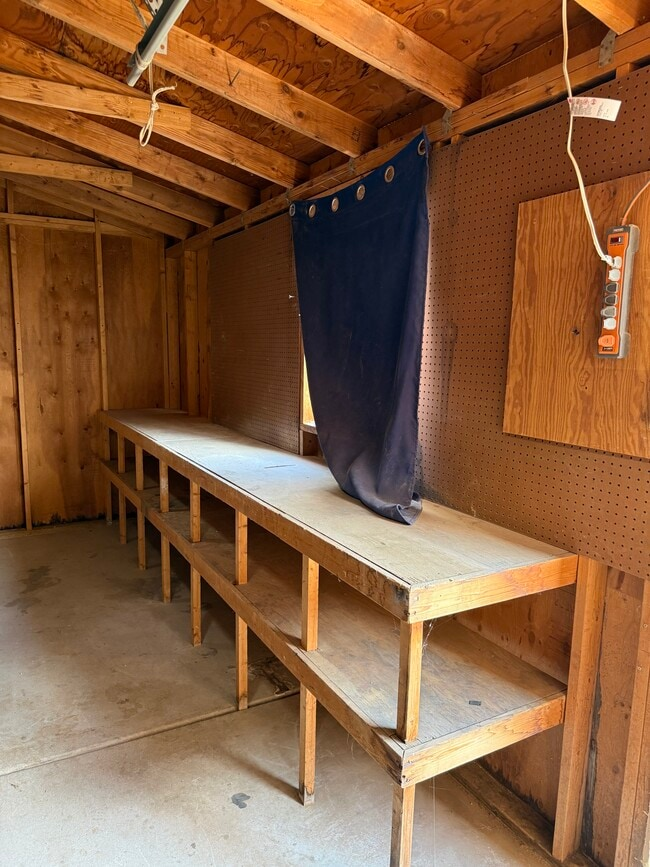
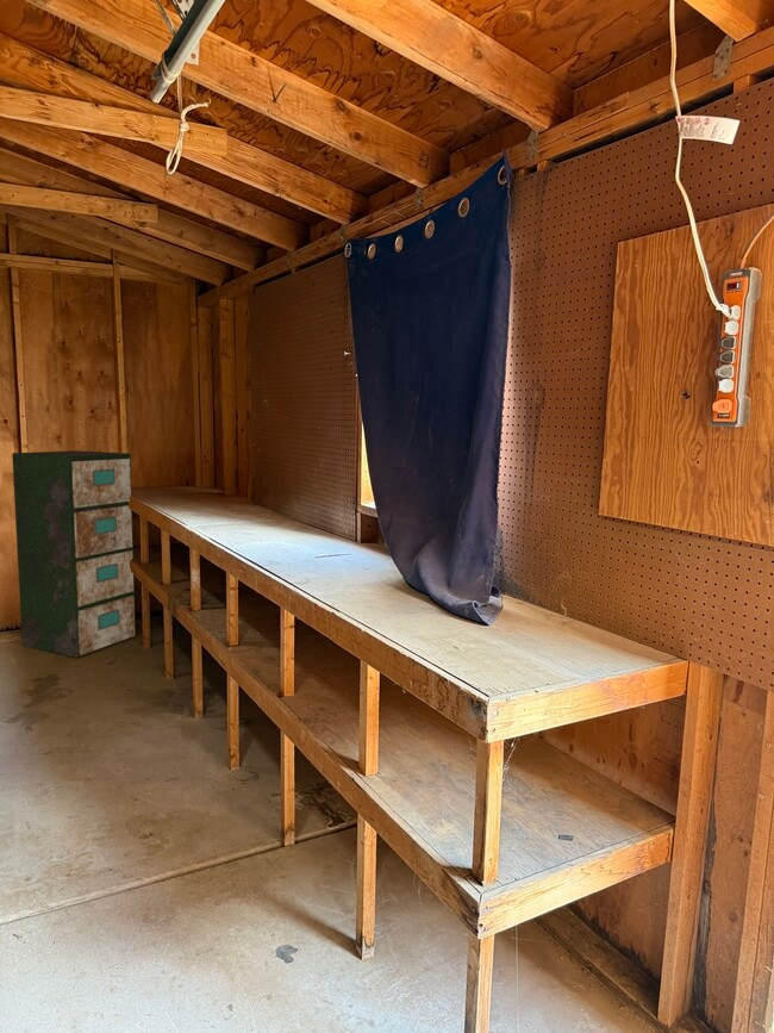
+ filing cabinet (76, 548)
